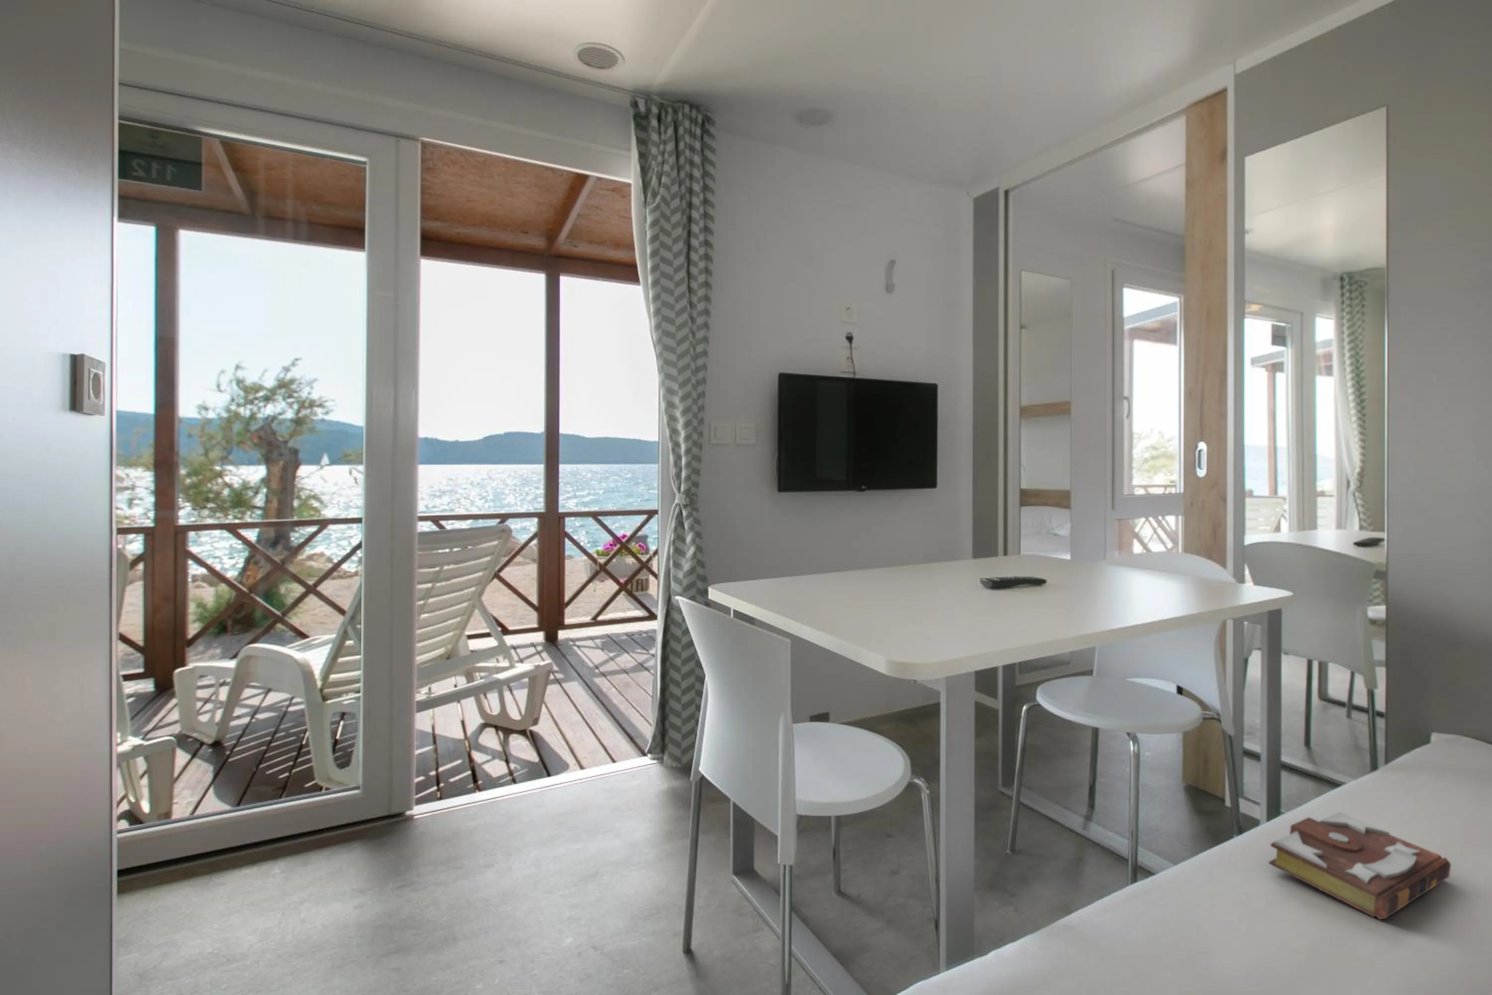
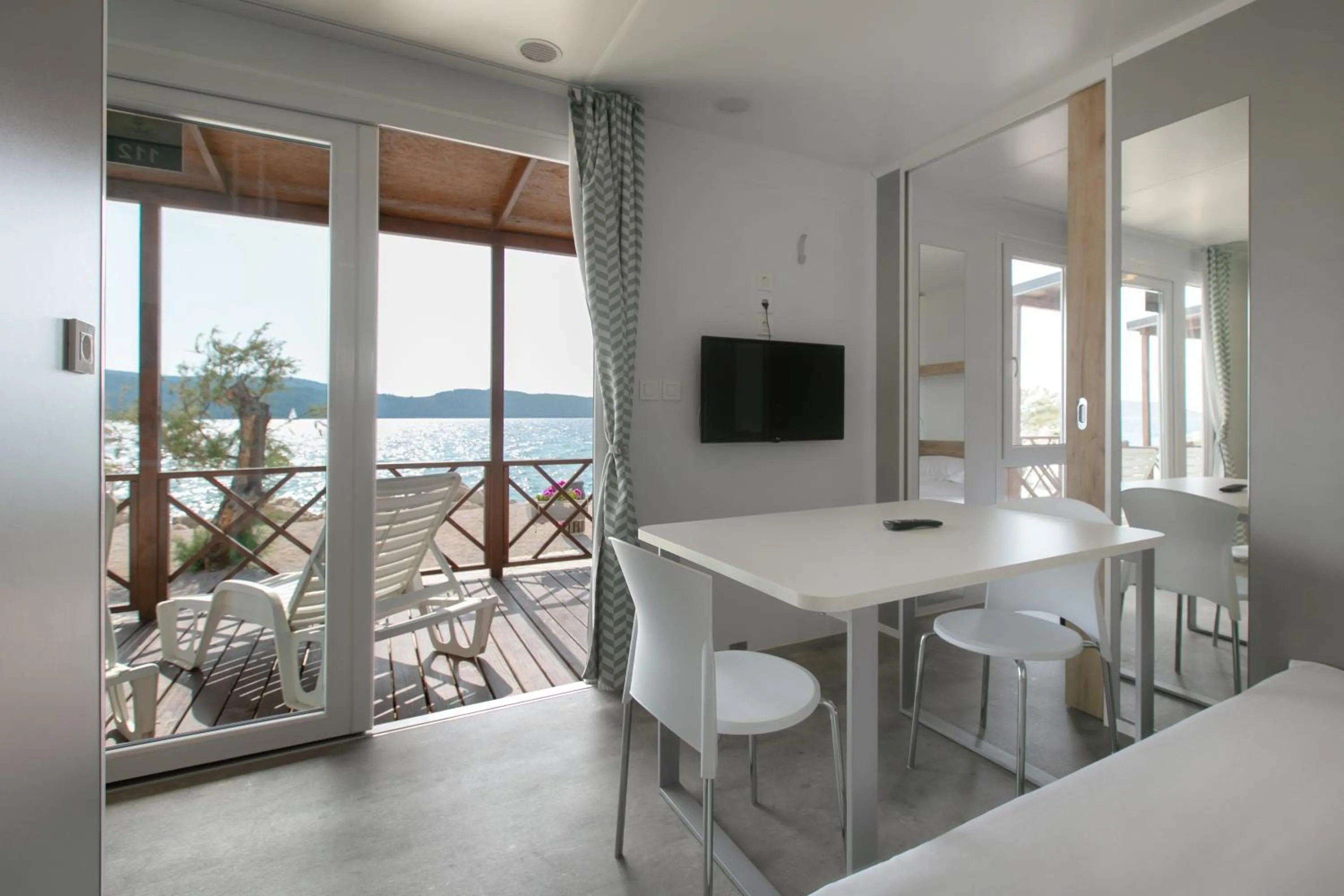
- book (1354, 857)
